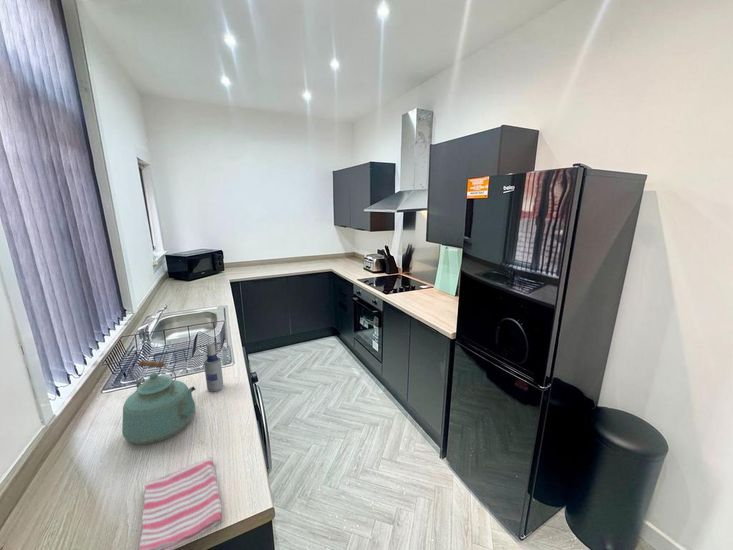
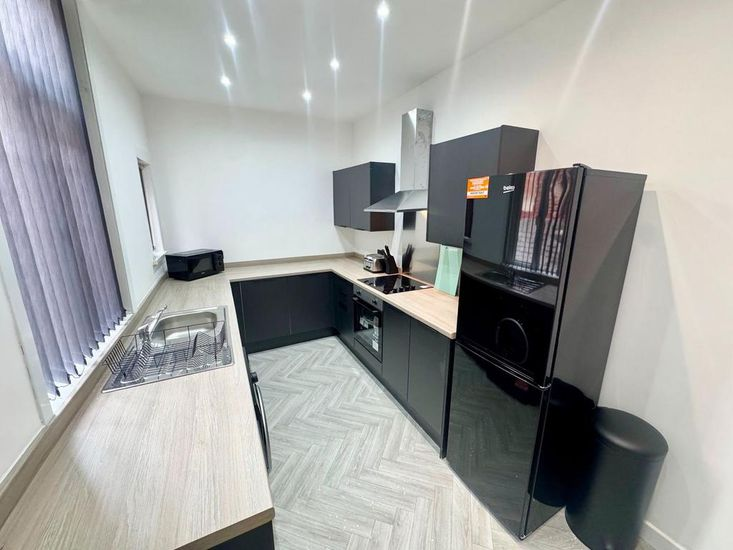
- dish towel (181, 499)
- kettle (162, 394)
- spray bottle (213, 366)
